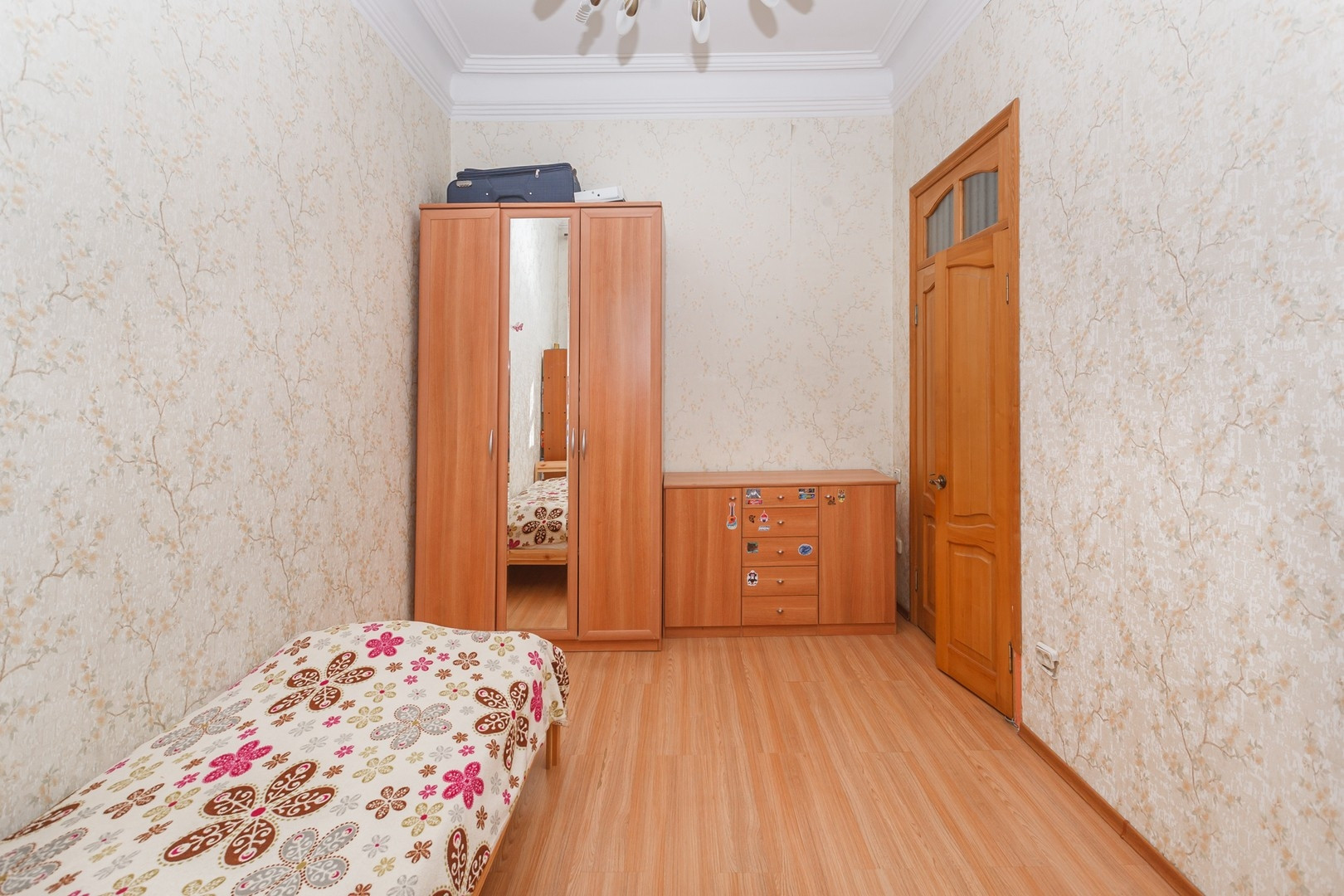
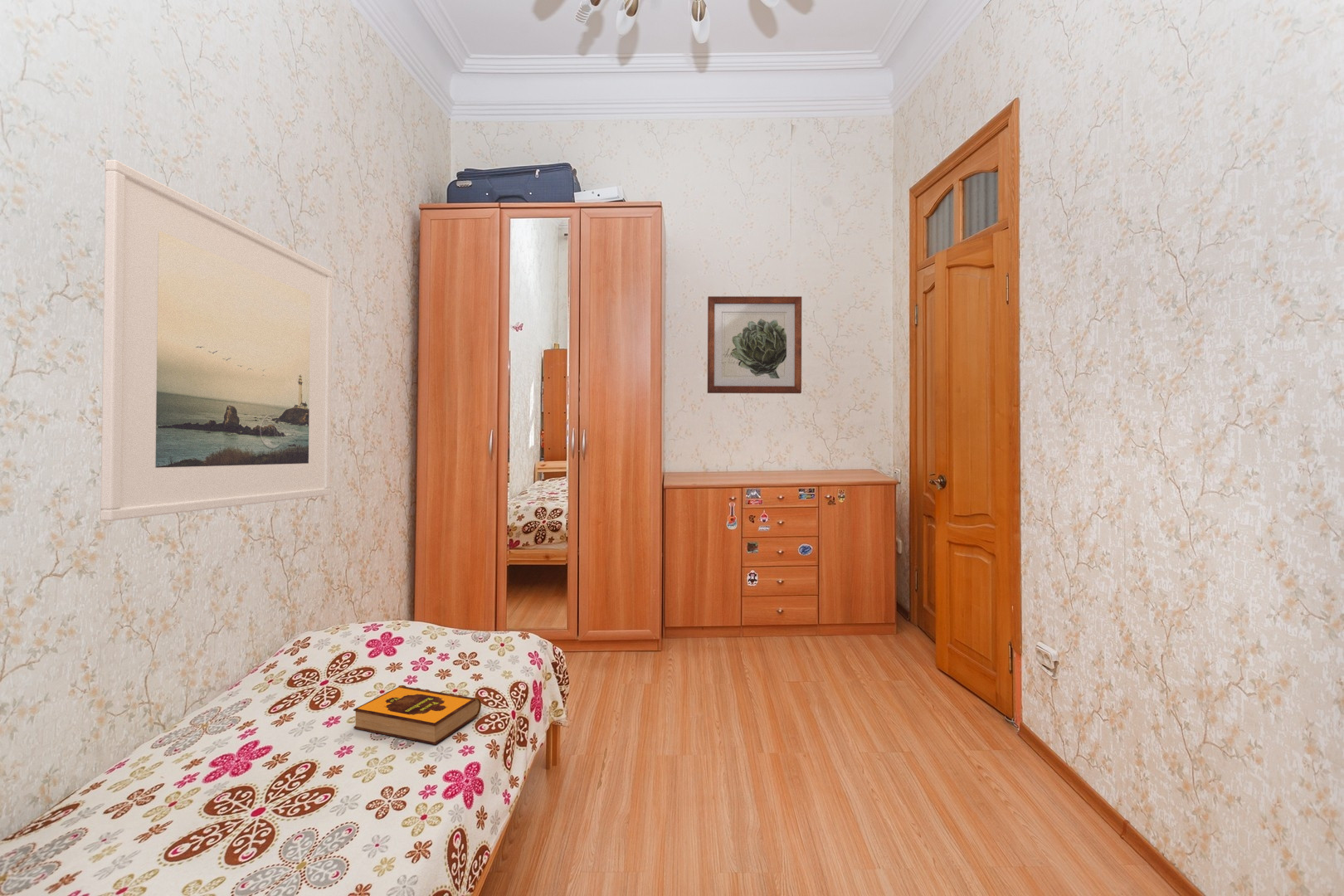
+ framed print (244, 366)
+ wall art (754, 344)
+ hardback book (419, 710)
